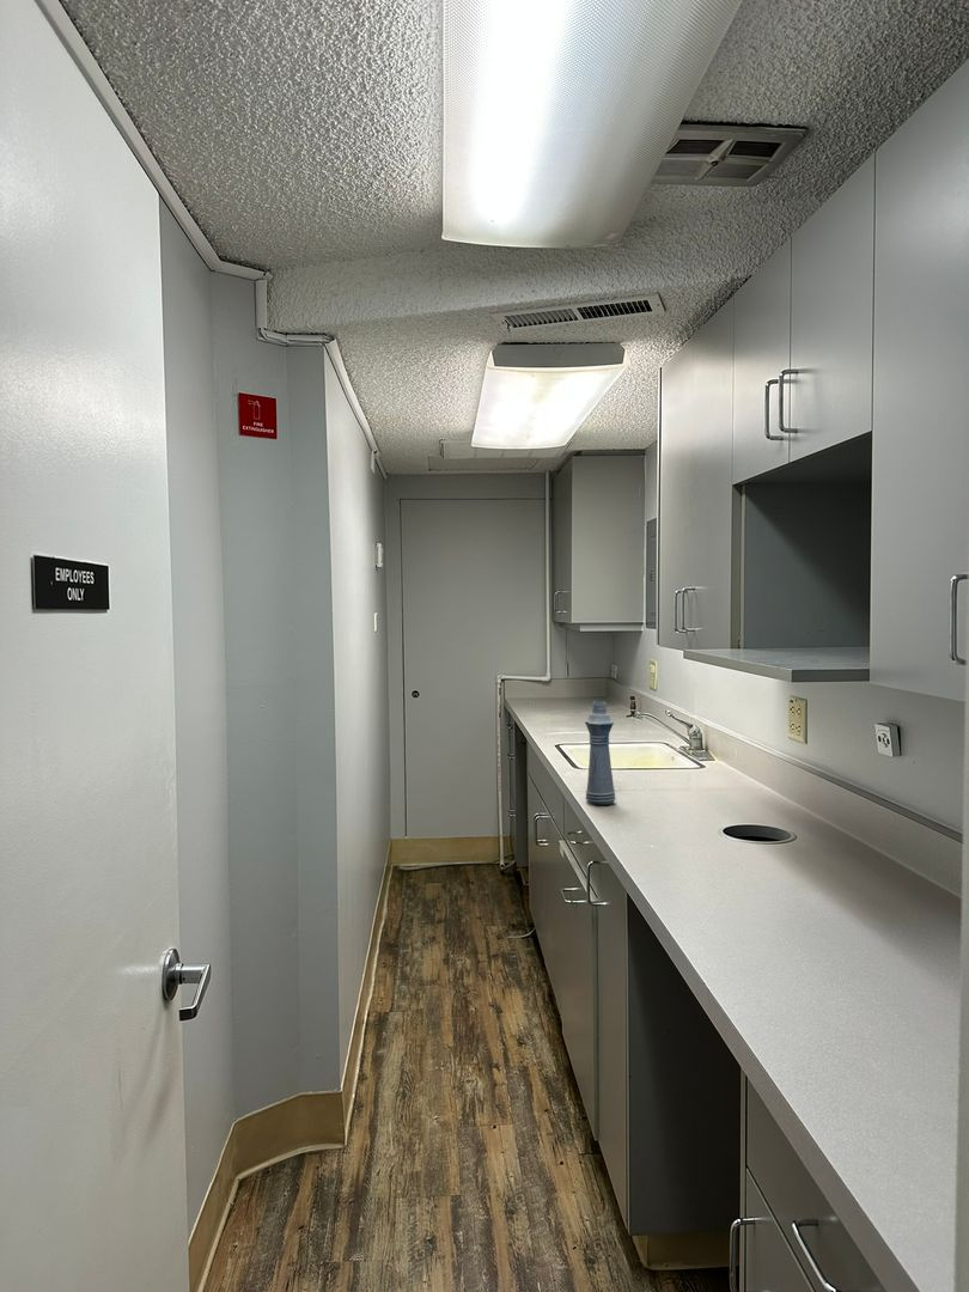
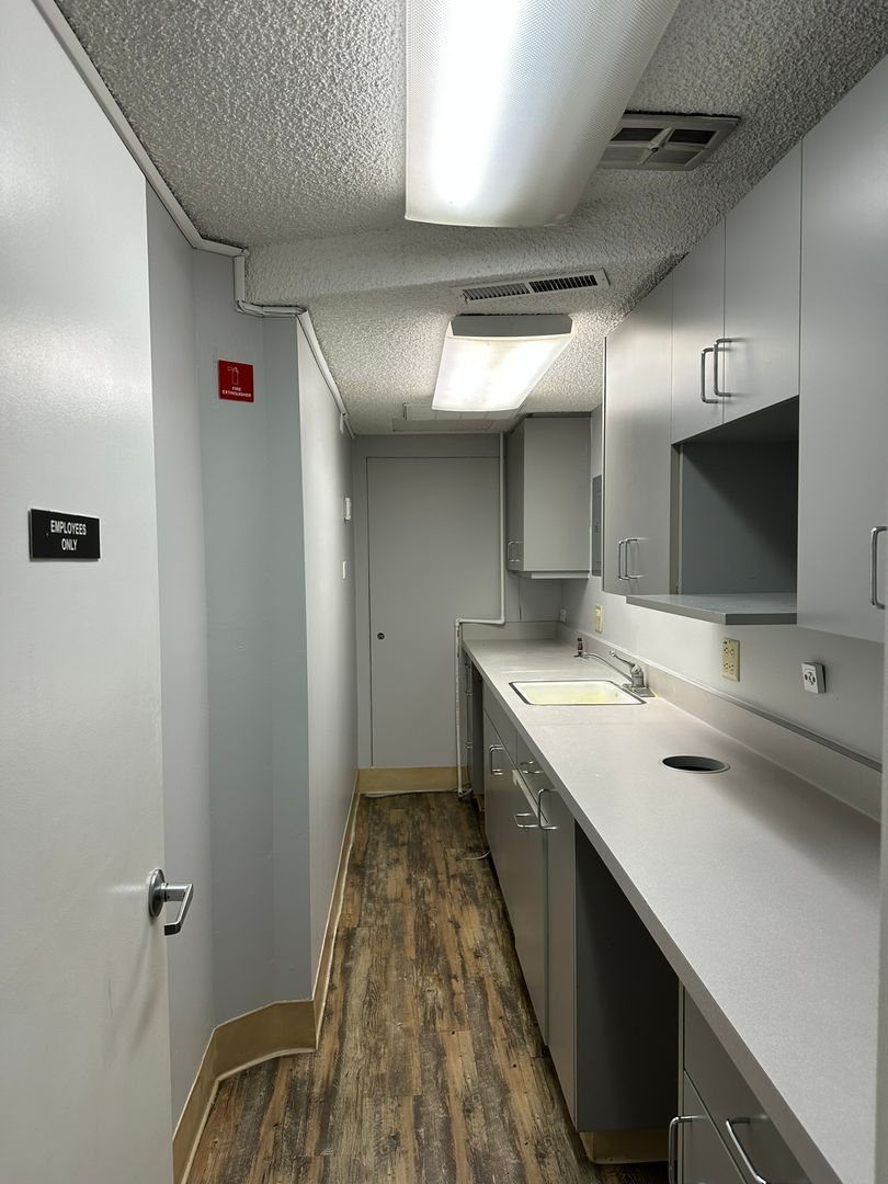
- bottle (599, 751)
